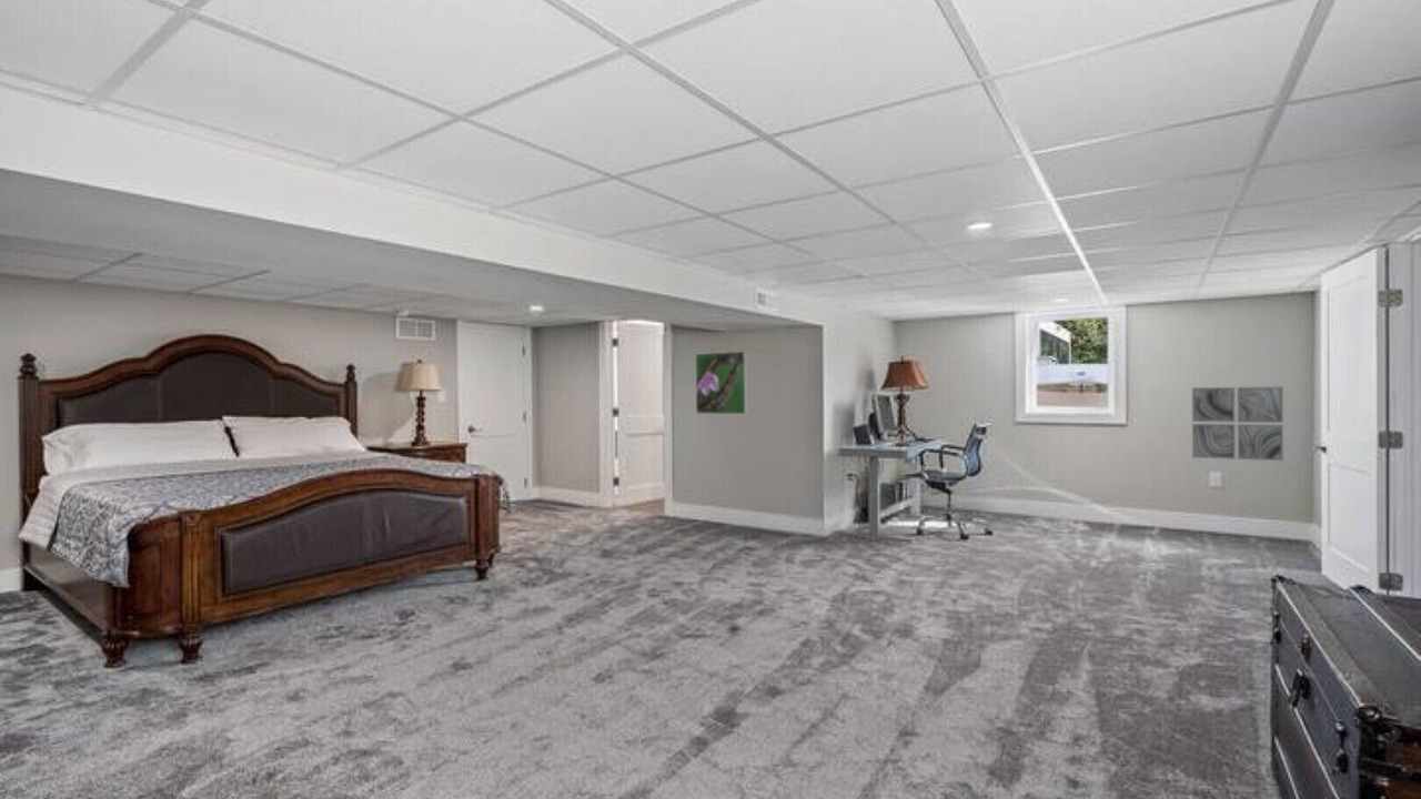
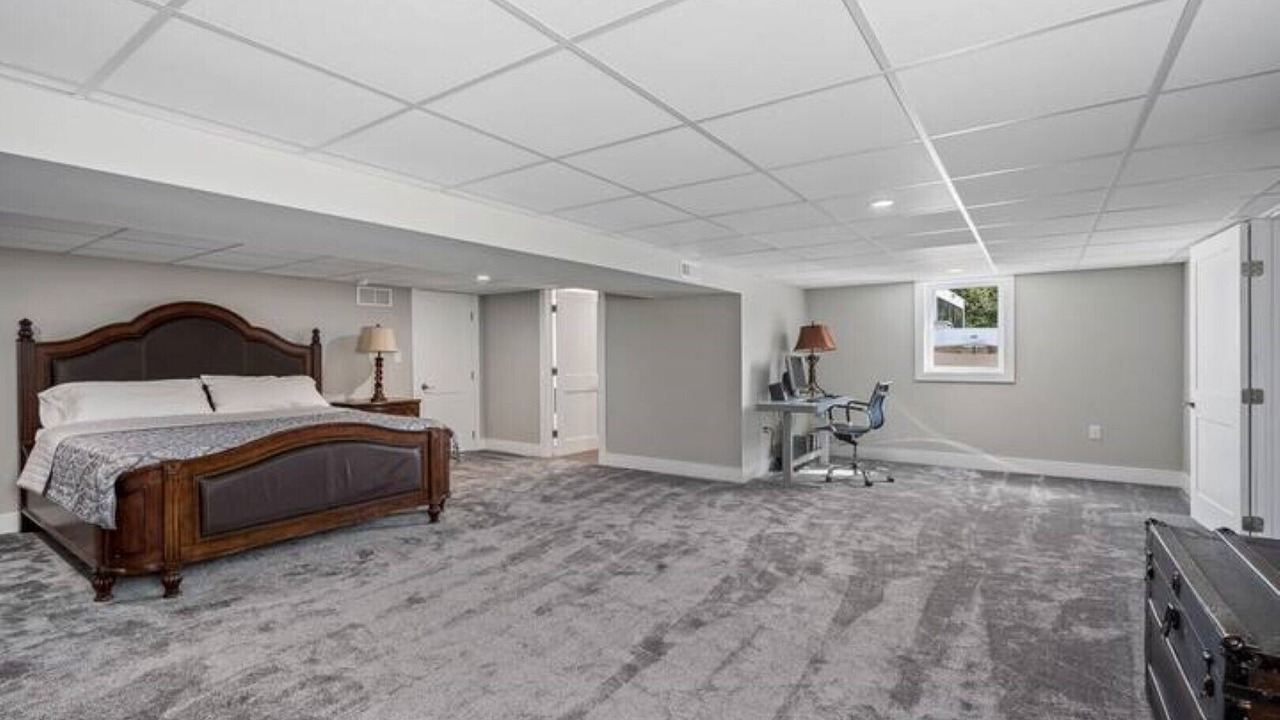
- wall art (1238, 422)
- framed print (720, 383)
